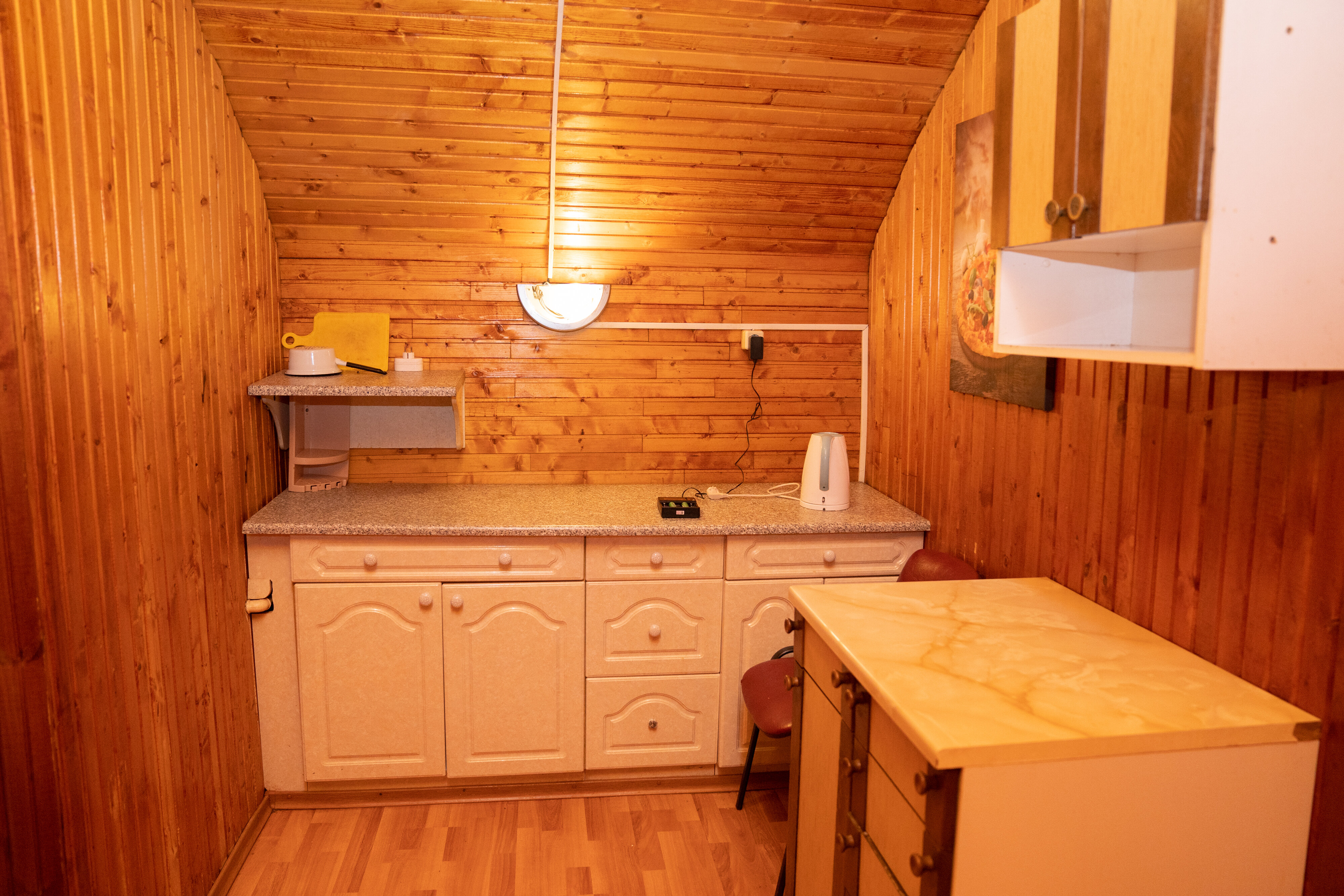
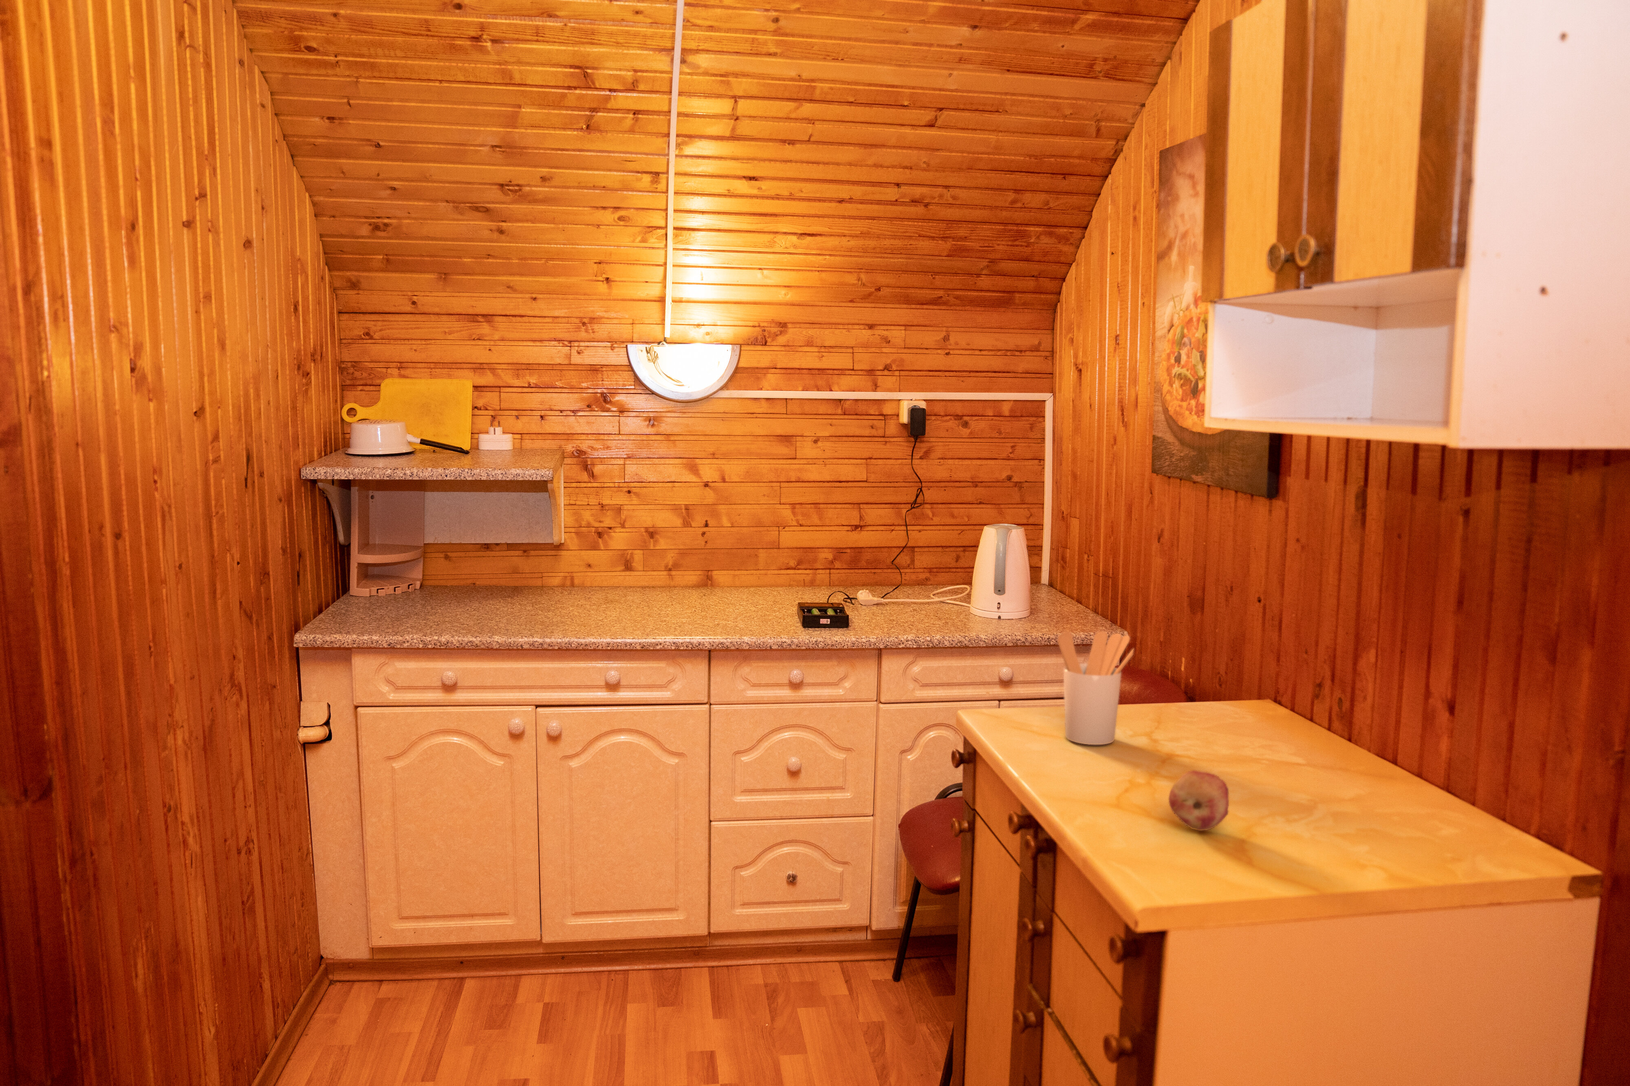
+ fruit (1199, 800)
+ utensil holder (1098, 684)
